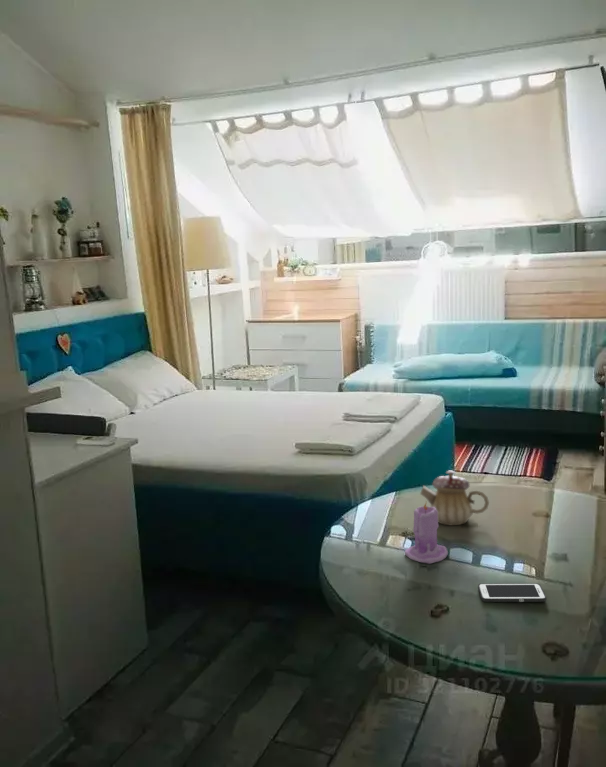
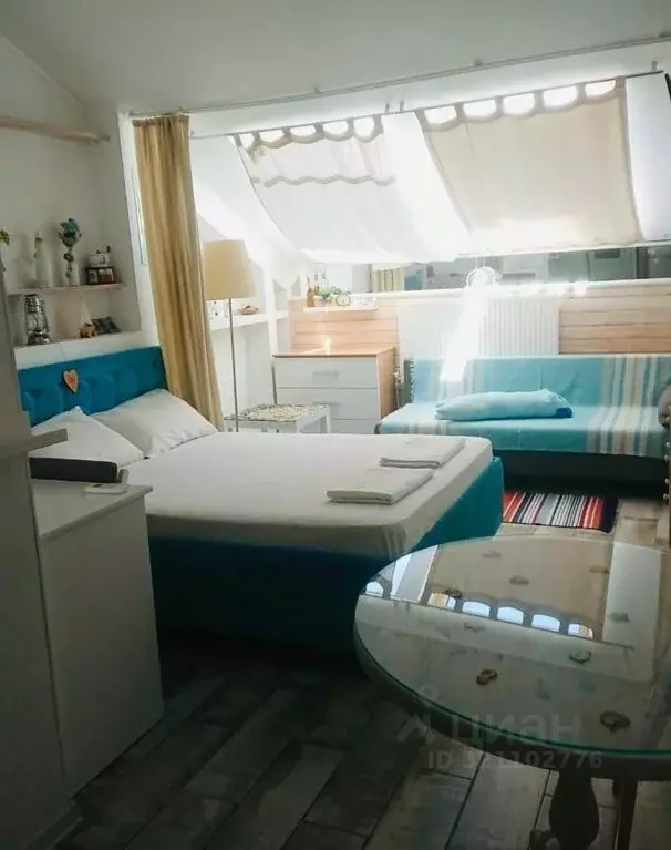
- candle (426, 527)
- teapot (454, 494)
- cell phone (511, 592)
